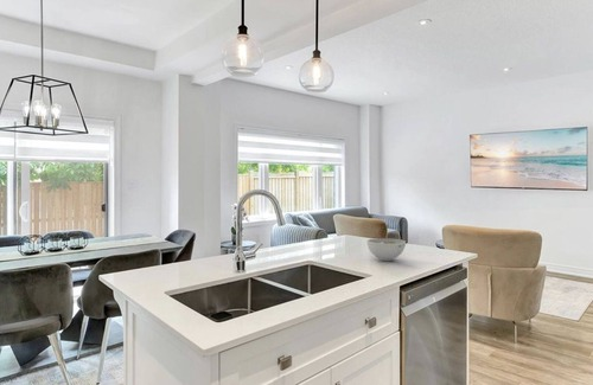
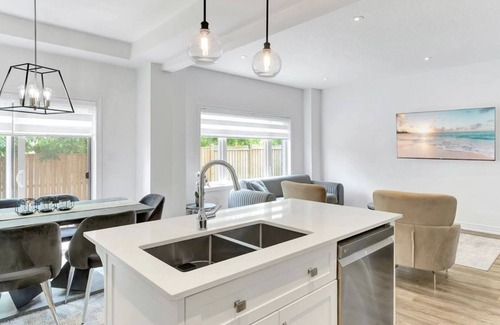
- bowl (385, 250)
